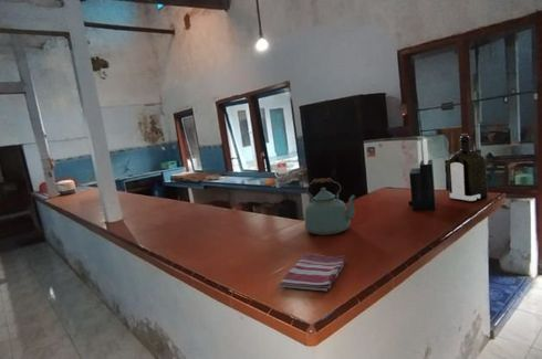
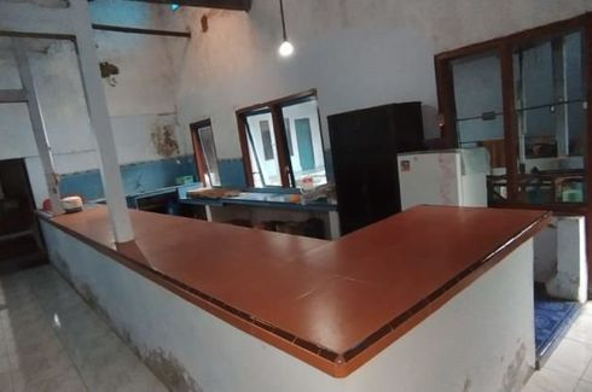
- dish towel (314, 270)
- knife block (419, 173)
- kettle (329, 203)
- liquor (466, 166)
